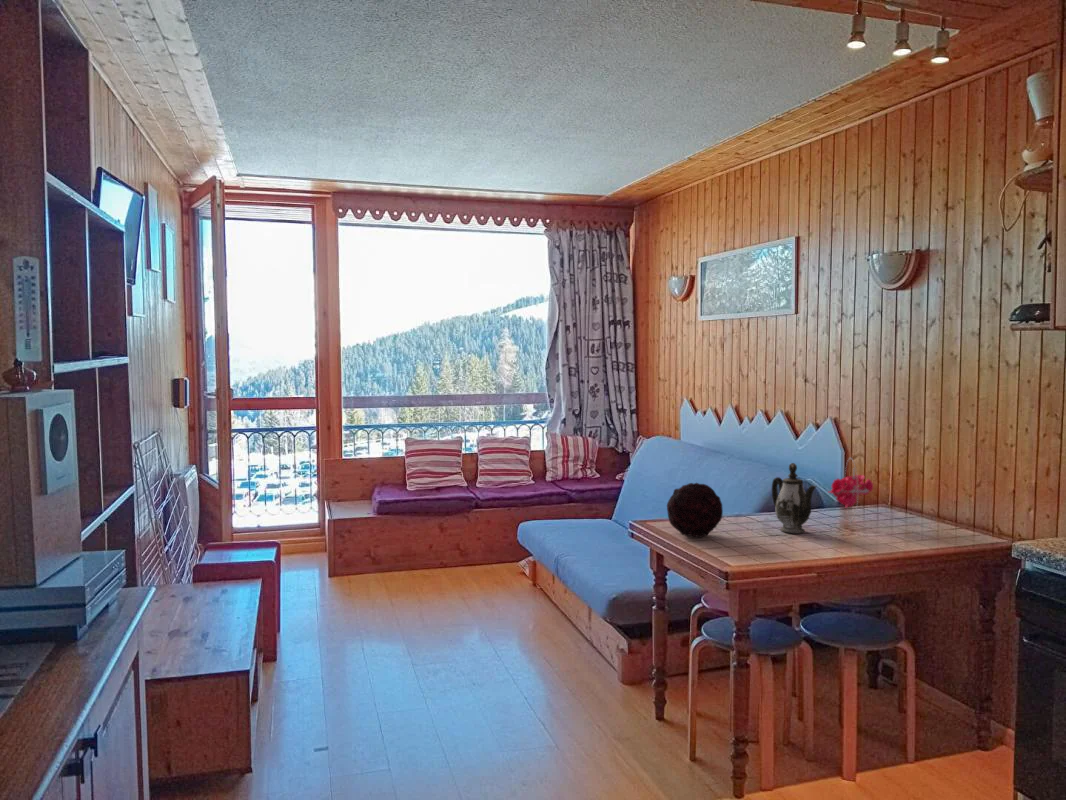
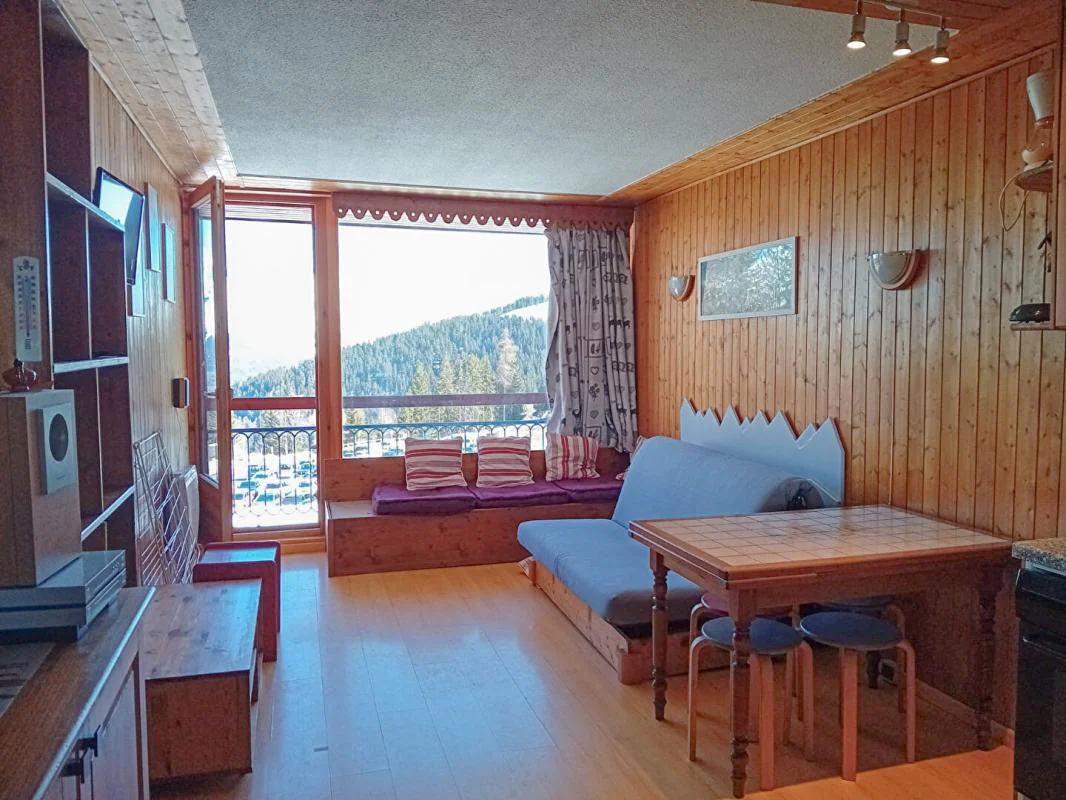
- teapot (793, 497)
- flower (851, 491)
- decorative orb (694, 509)
